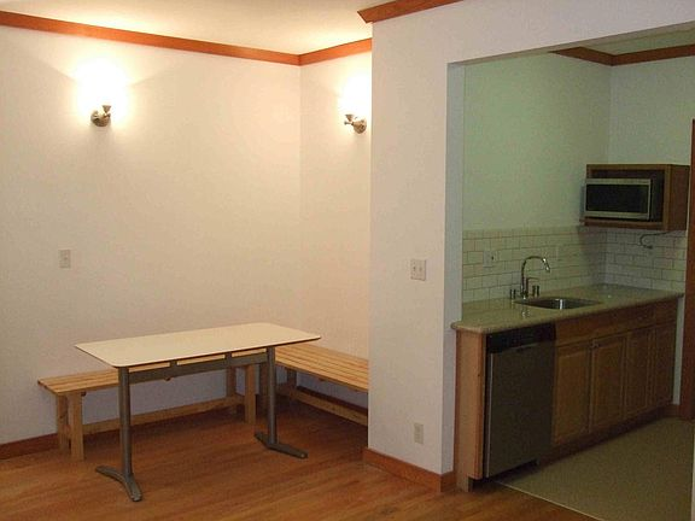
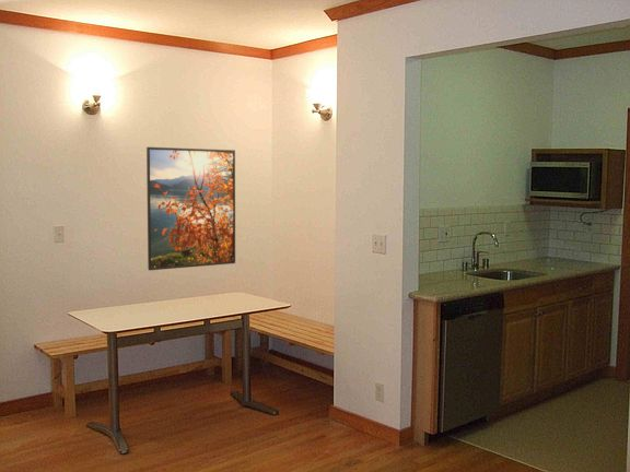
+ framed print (192, 208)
